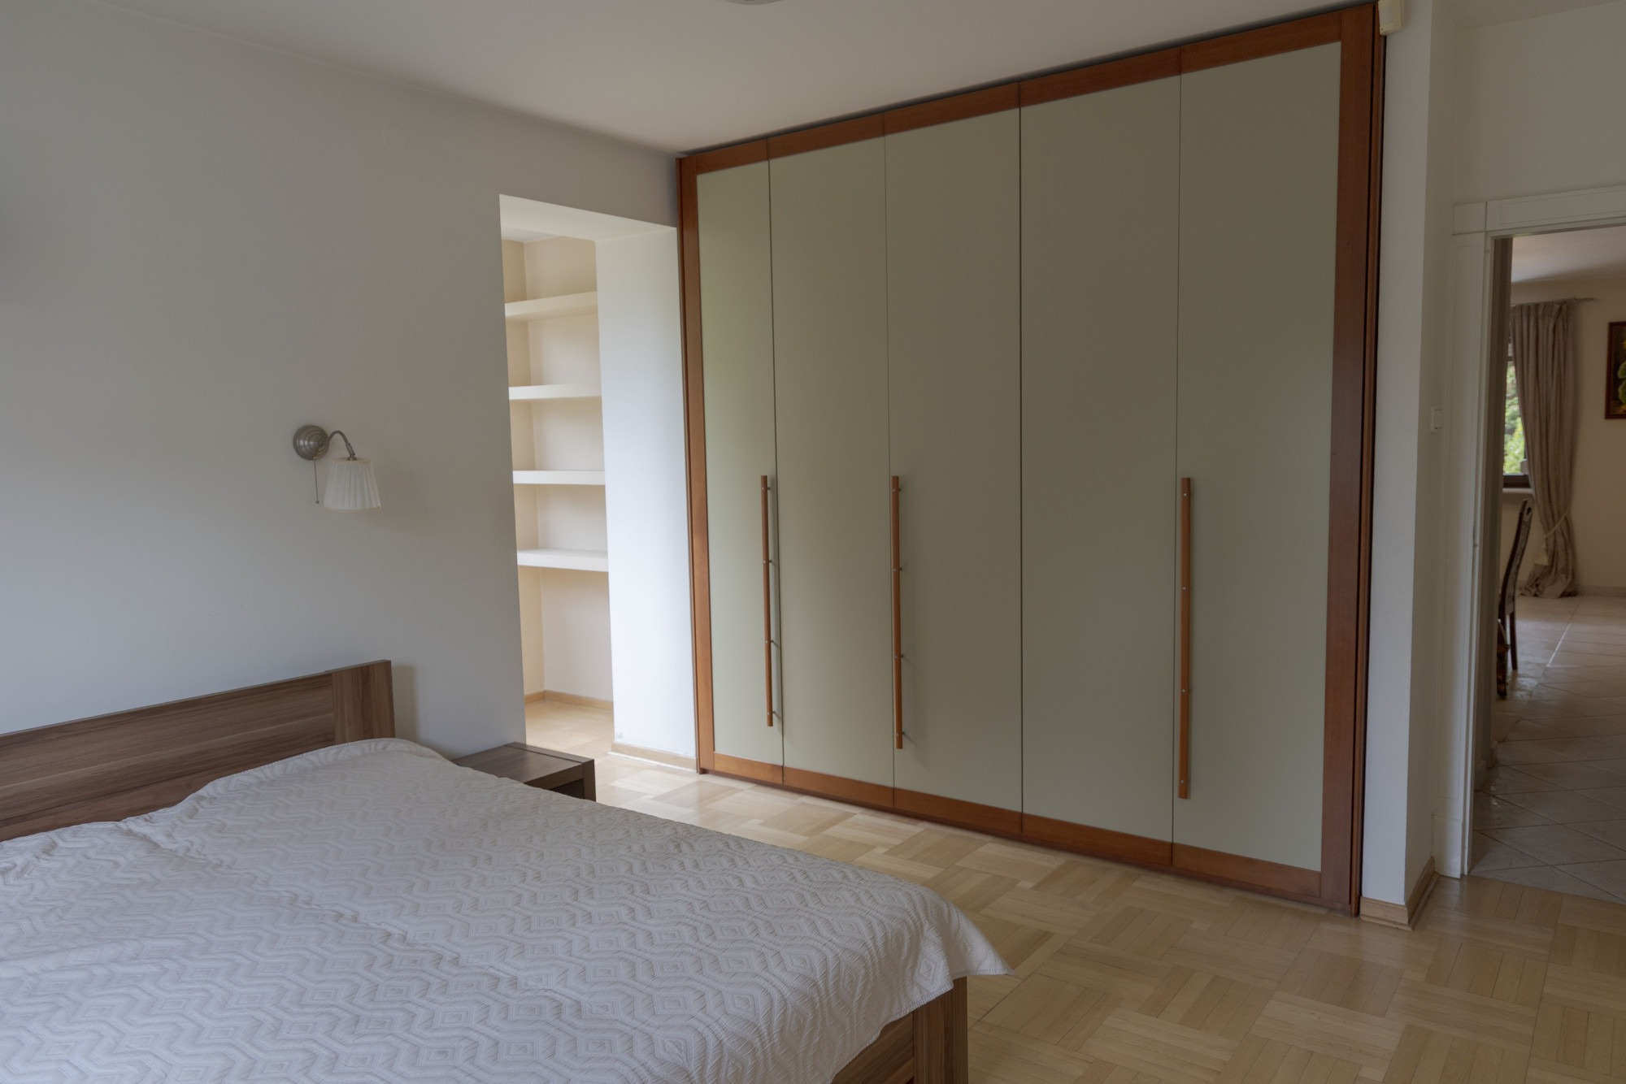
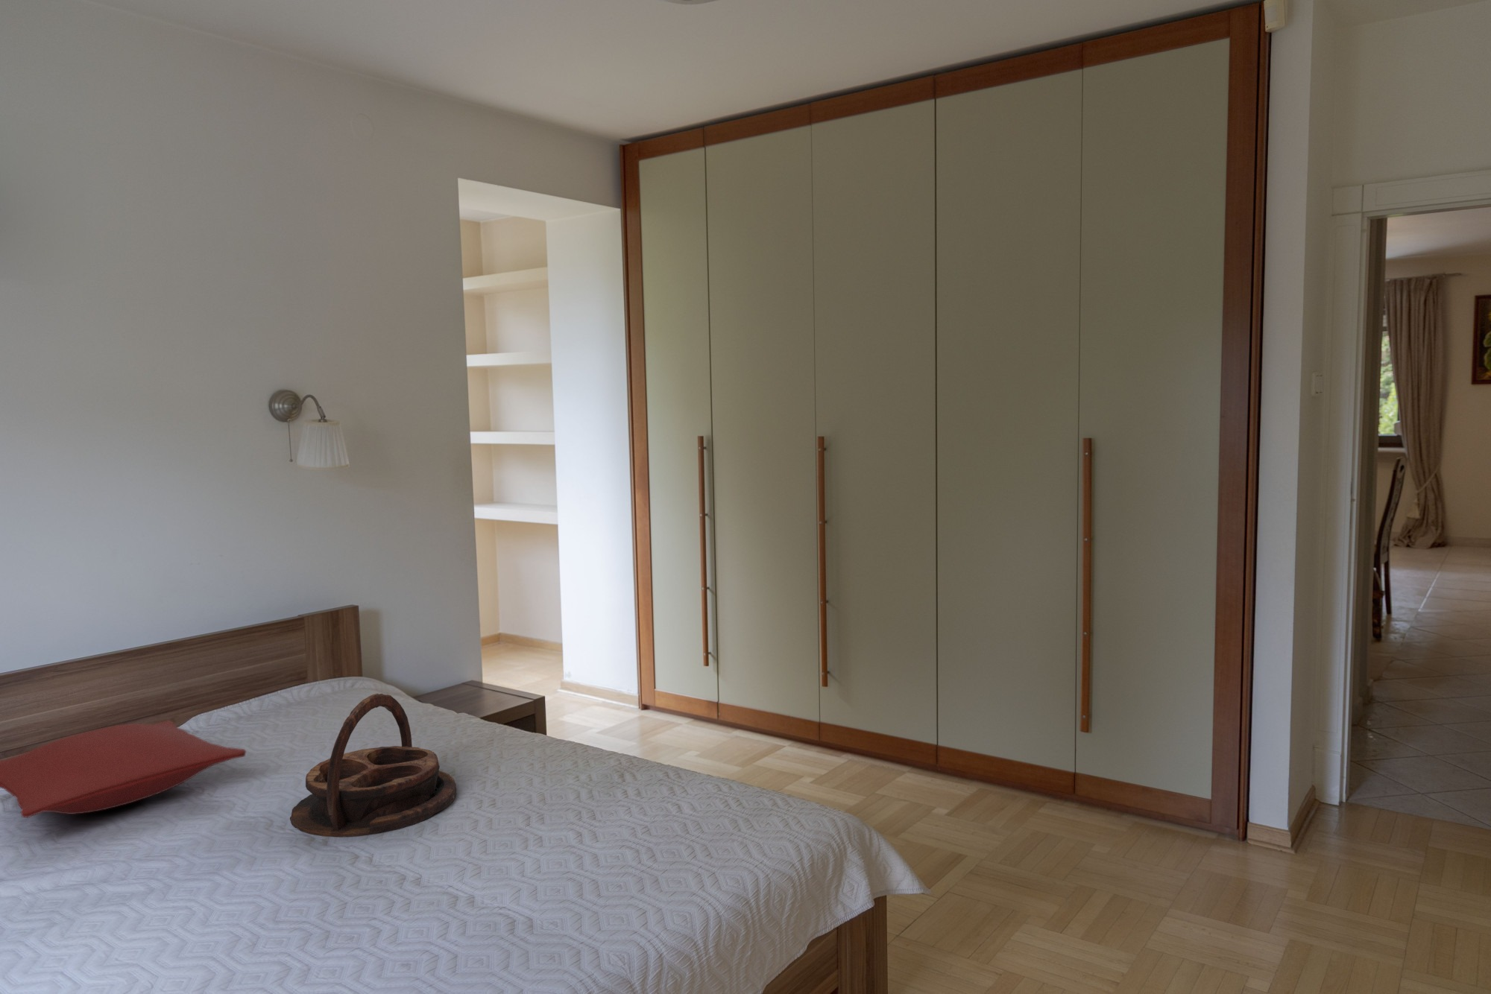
+ serving tray (372, 750)
+ pillow (106, 765)
